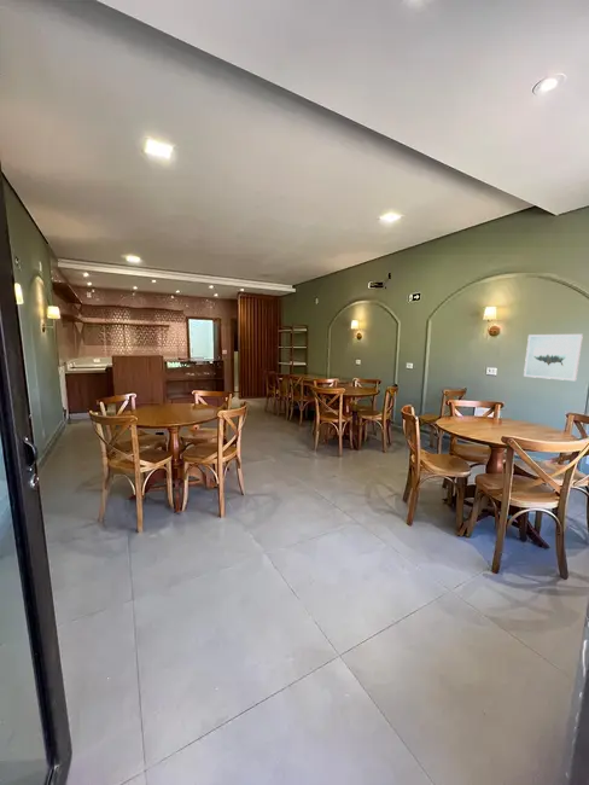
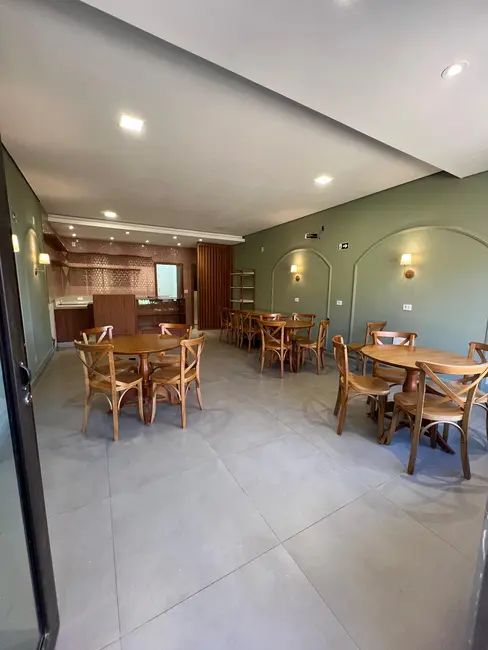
- wall art (550, 356)
